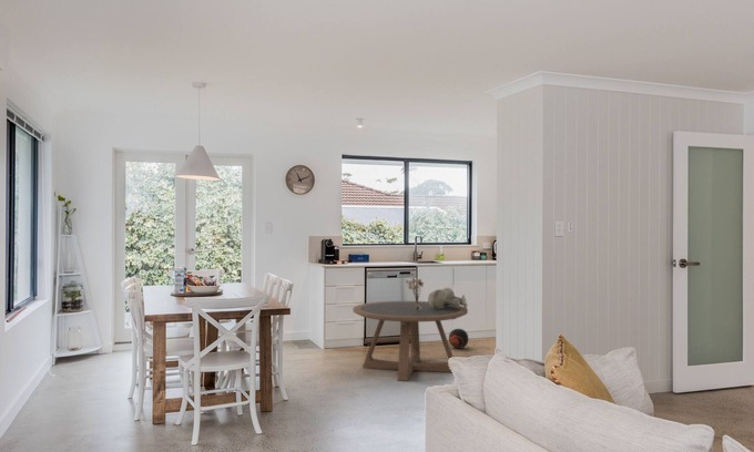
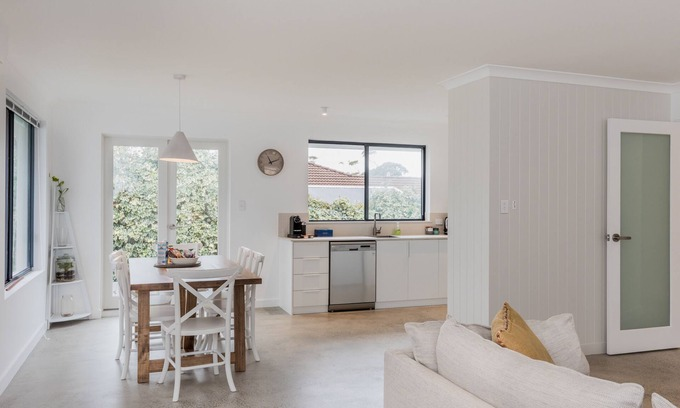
- coffee table (409, 338)
- bouquet (414, 294)
- ceramic vessel (448, 298)
- decorative ball (458, 338)
